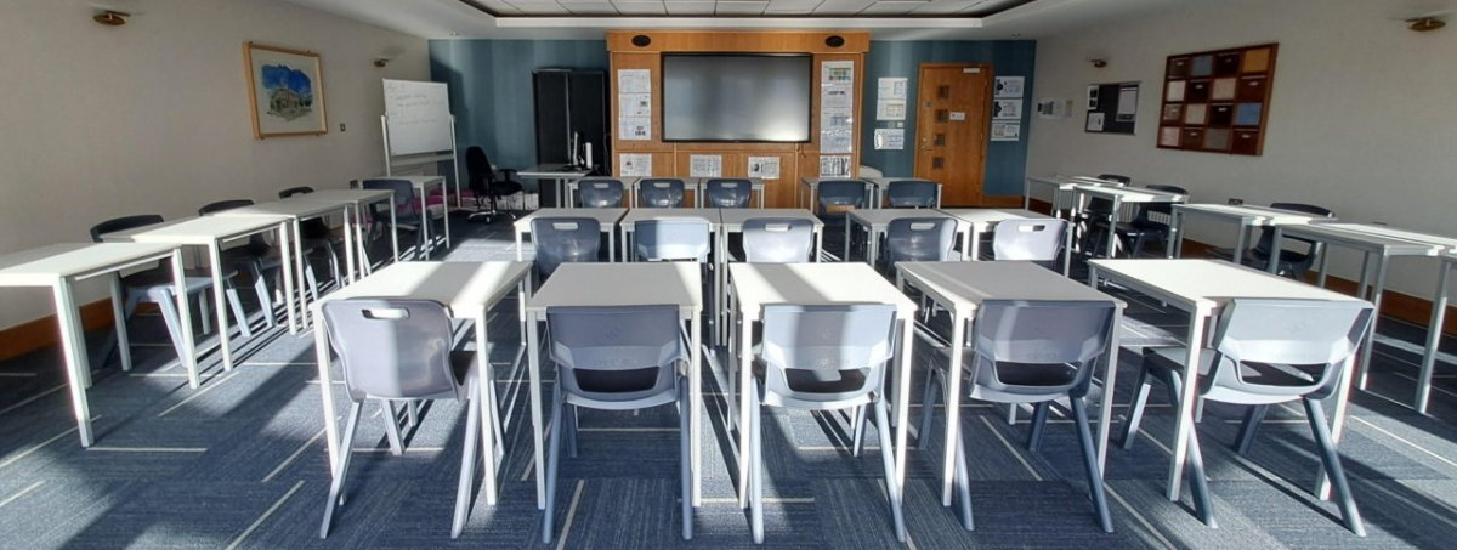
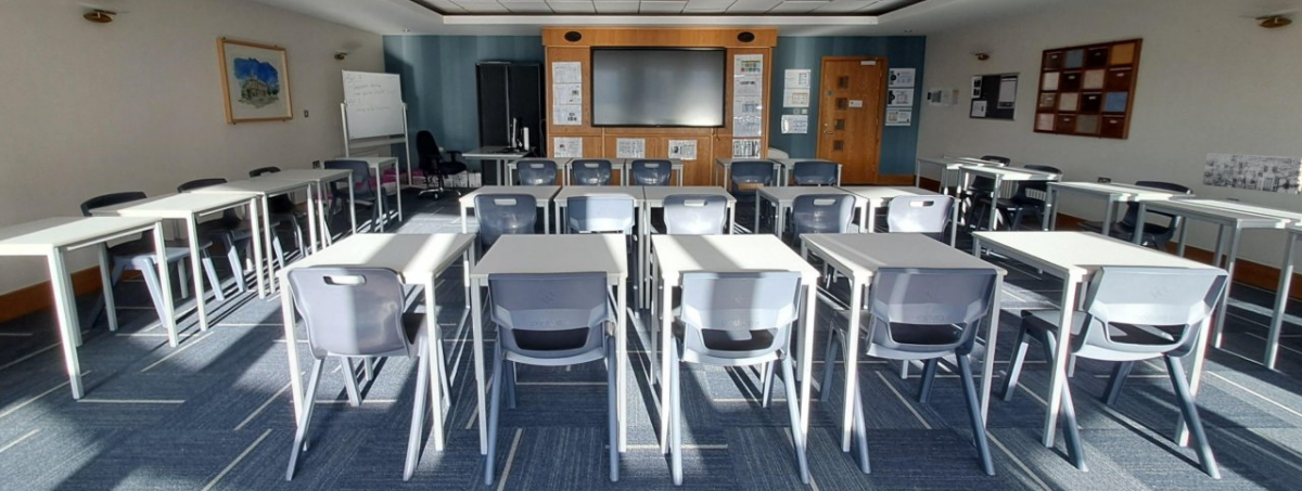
+ wall art (1250, 171)
